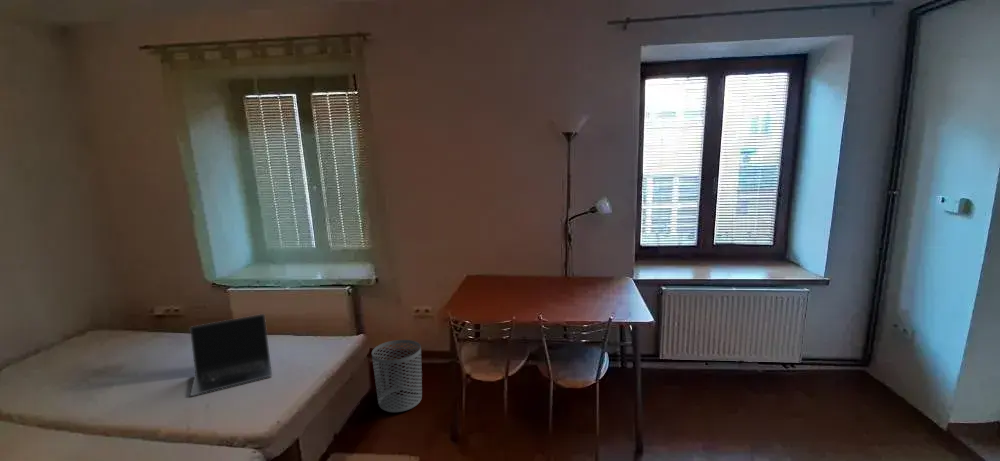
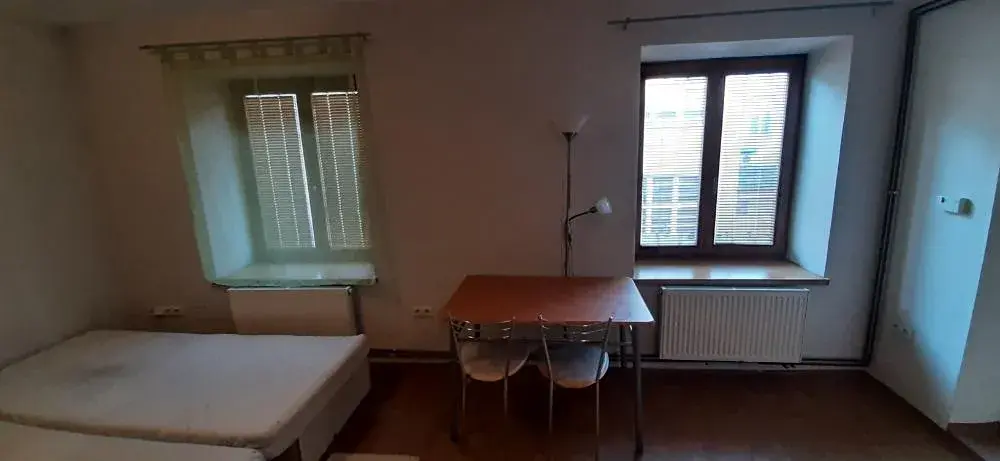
- waste bin (399, 375)
- laptop (230, 351)
